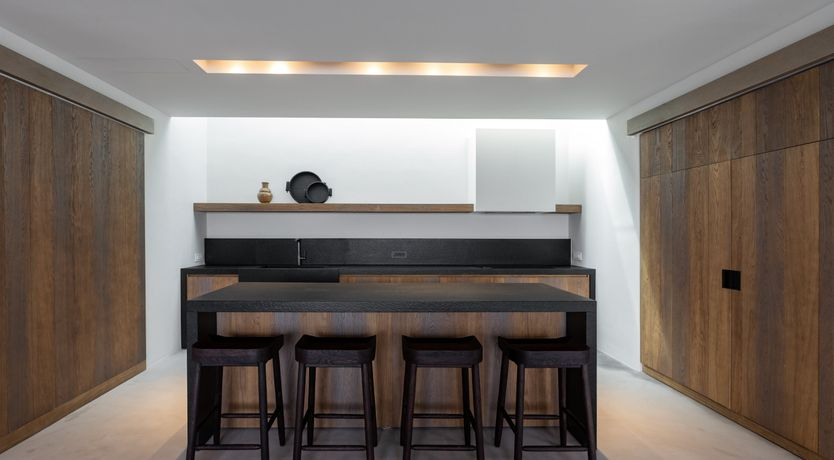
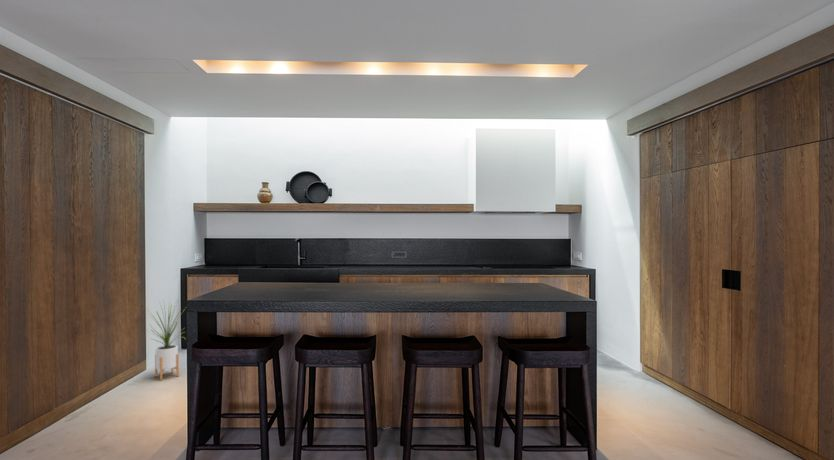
+ house plant (166, 337)
